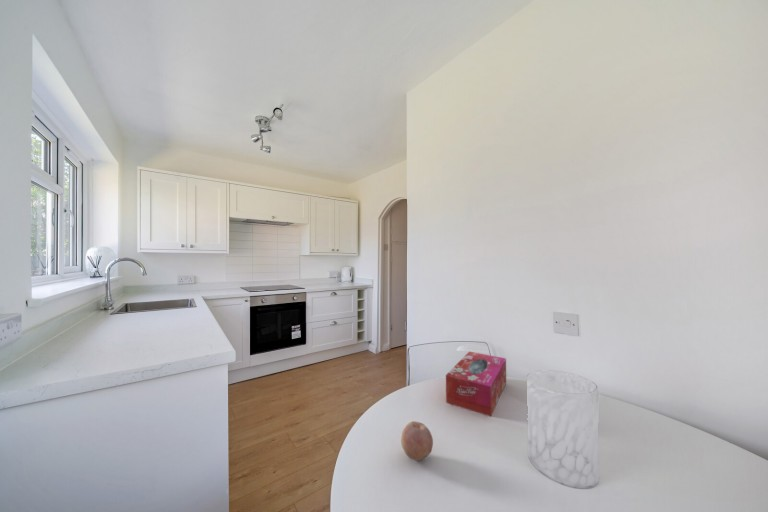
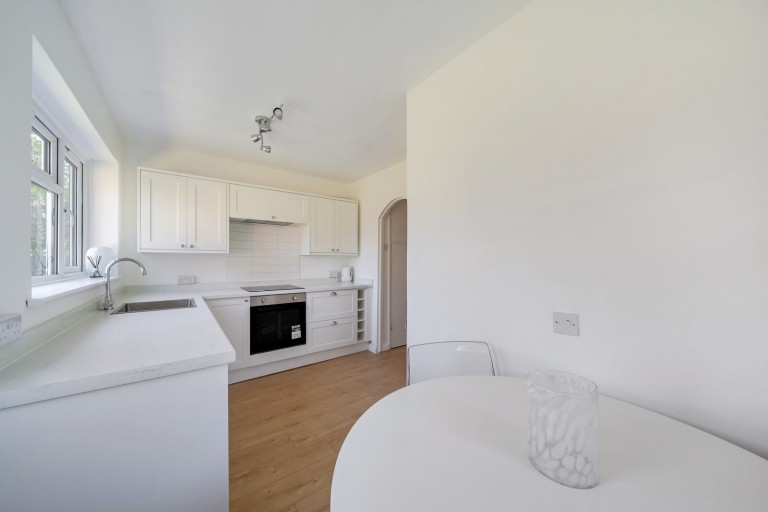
- fruit (416, 440)
- tissue box (478, 379)
